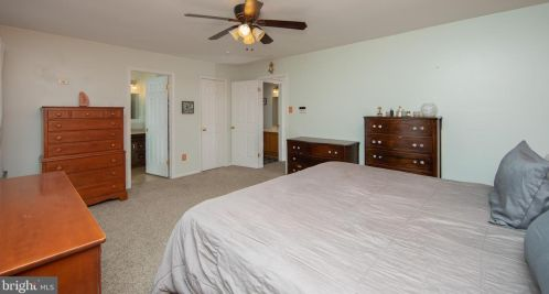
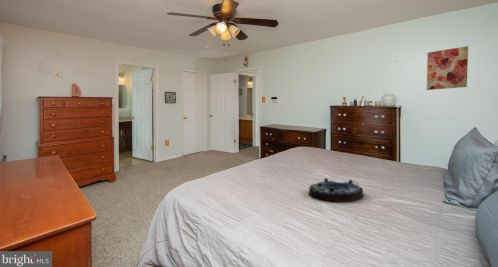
+ wall art (446, 69)
+ serving tray (335, 187)
